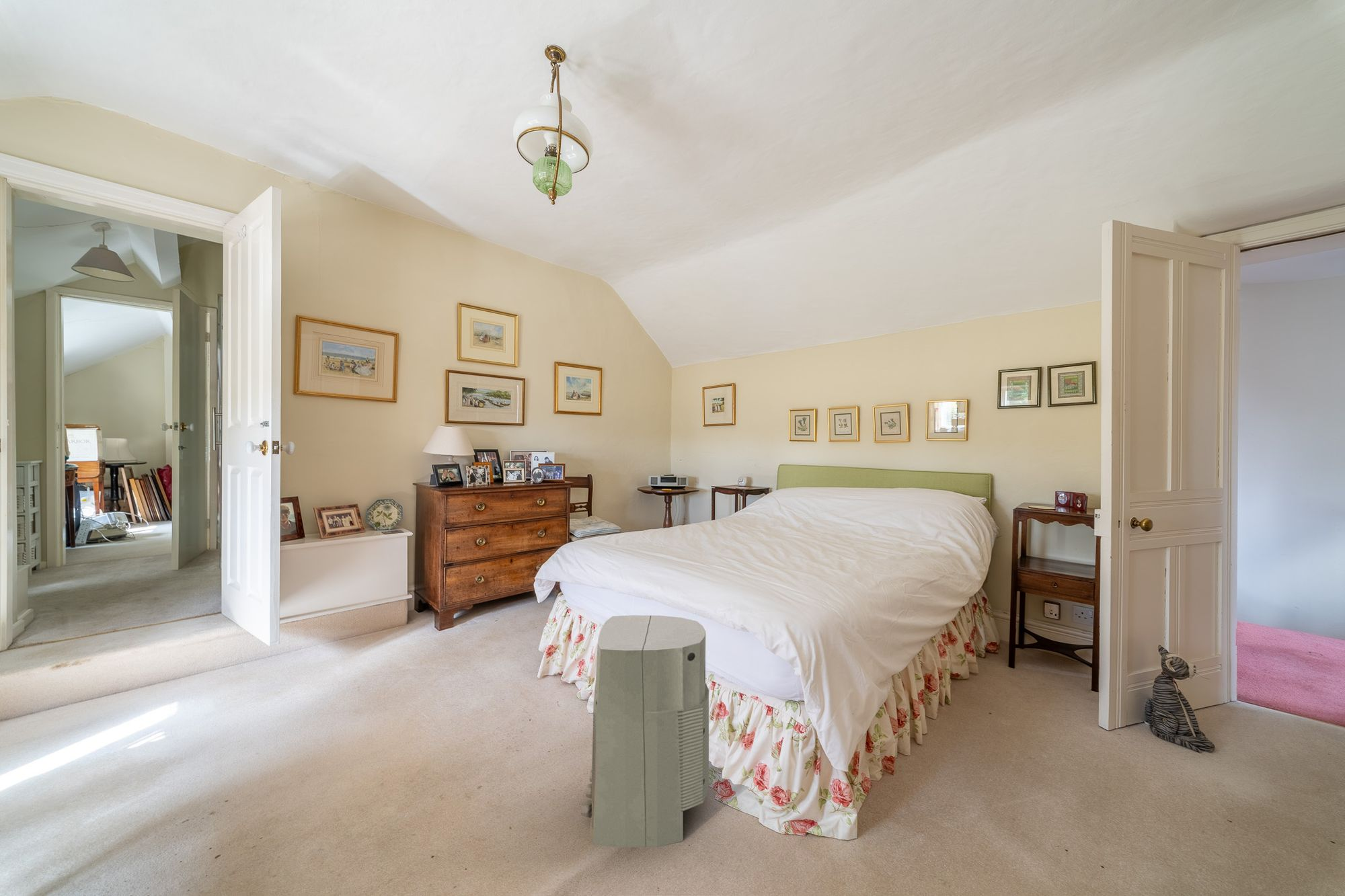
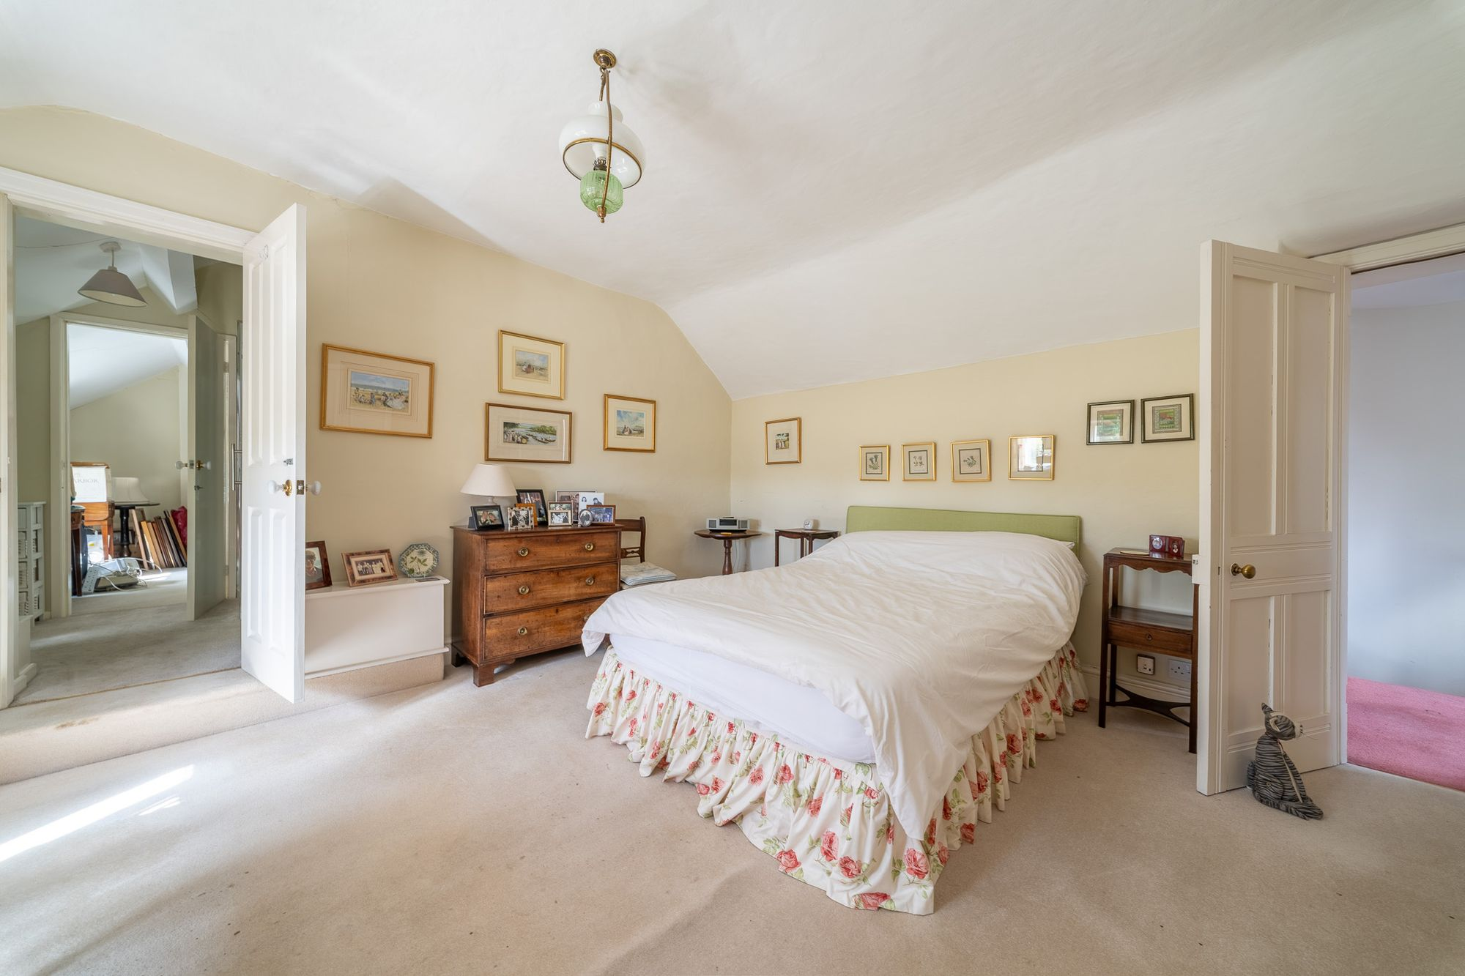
- air purifier (648, 720)
